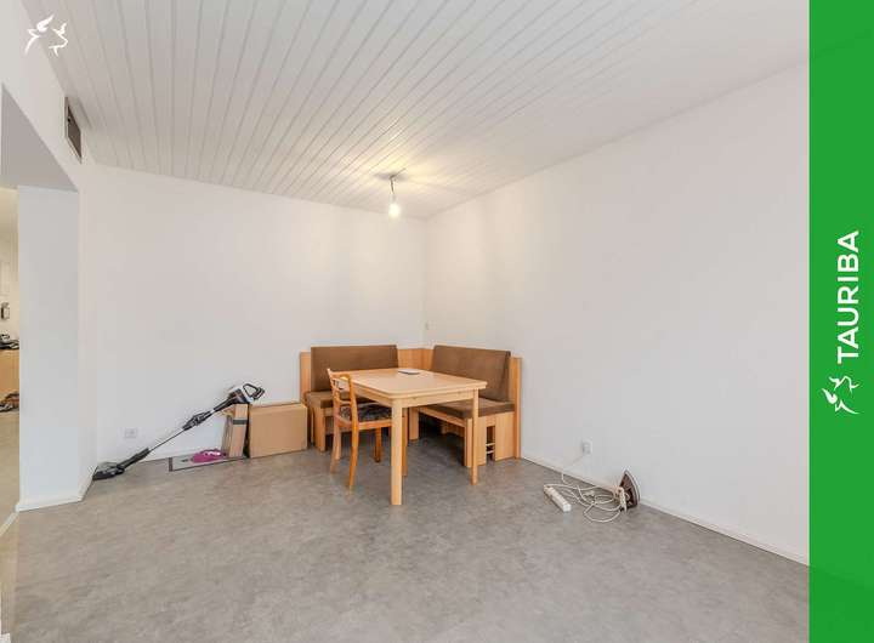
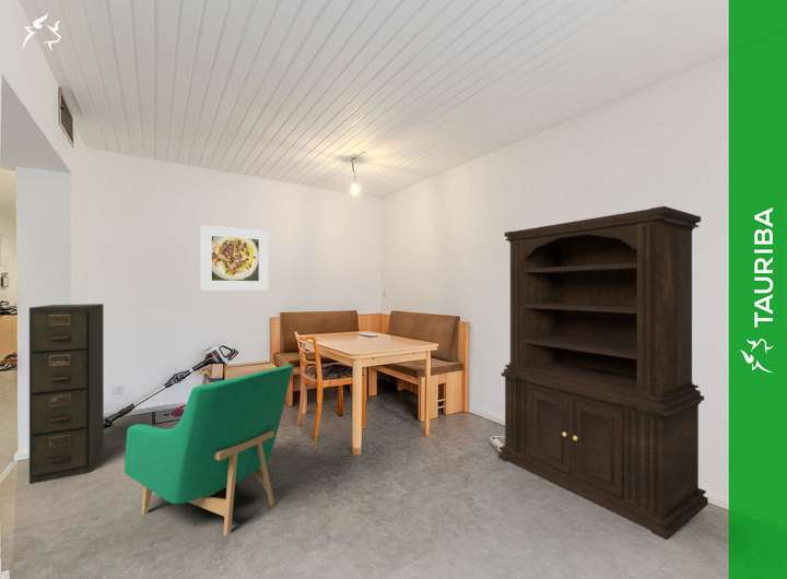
+ filing cabinet (69, 385)
+ hutch (590, 352)
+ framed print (235, 259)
+ armchair (219, 434)
